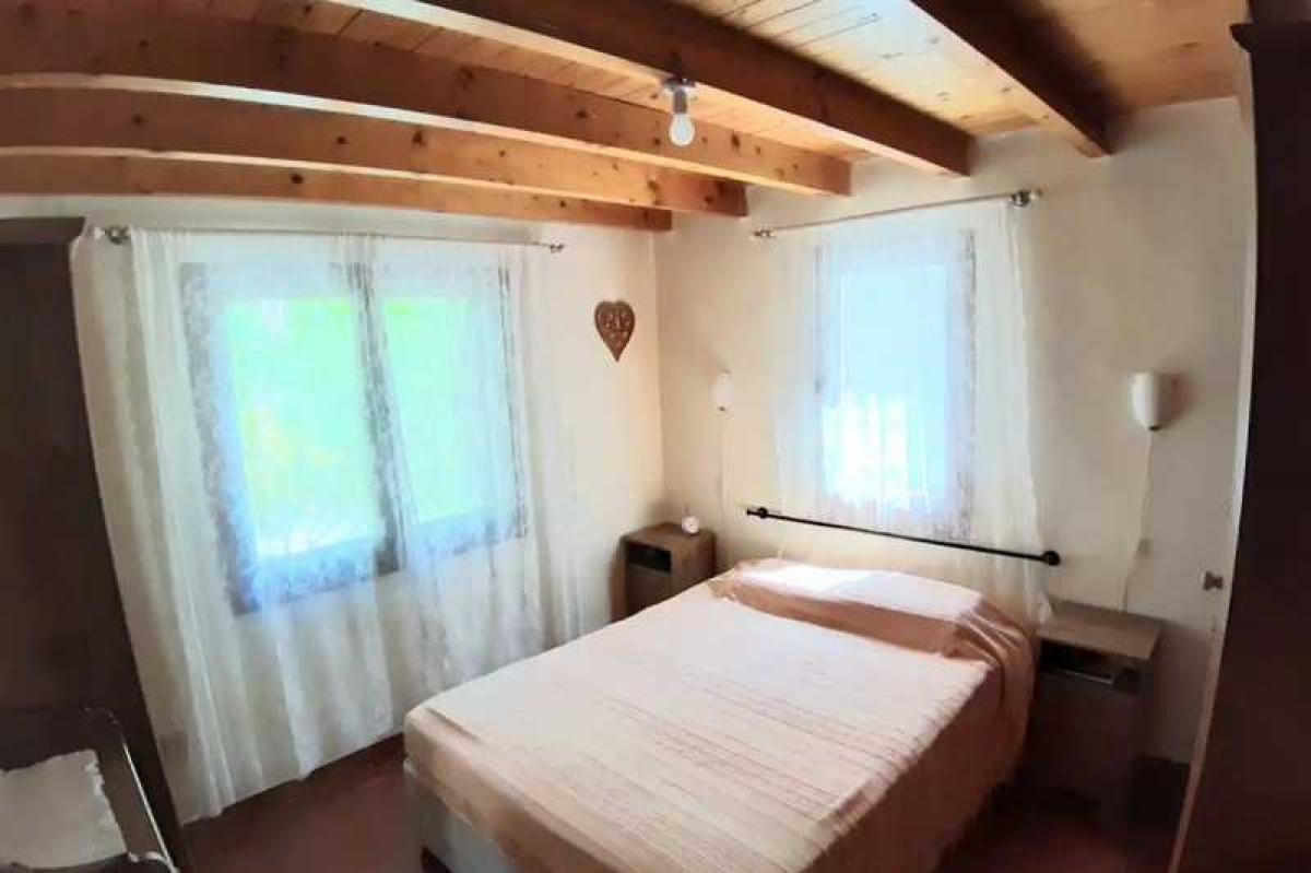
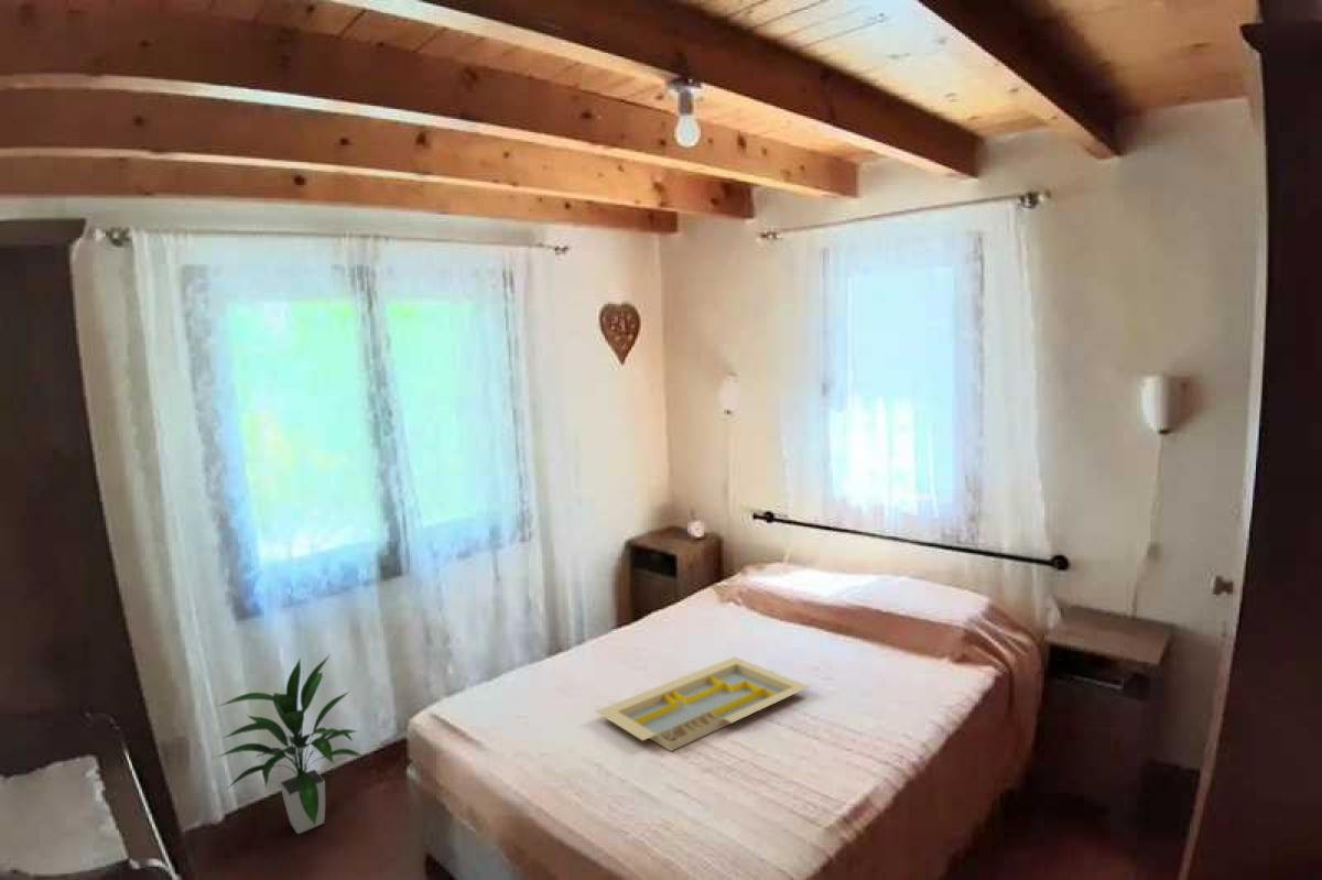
+ indoor plant (295, 747)
+ serving tray (704, 703)
